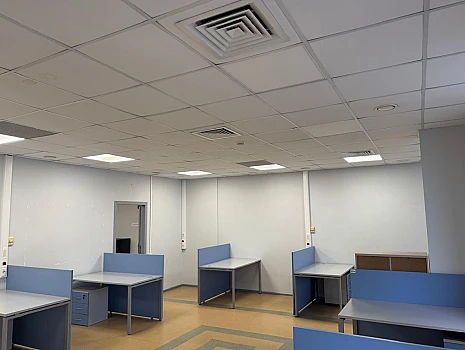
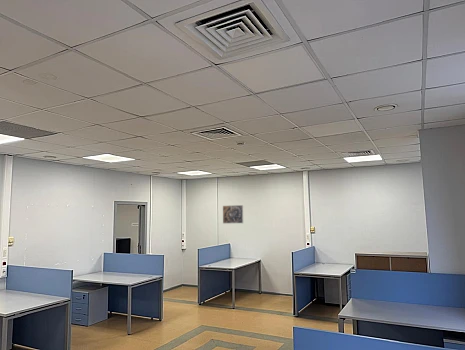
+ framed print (232, 214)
